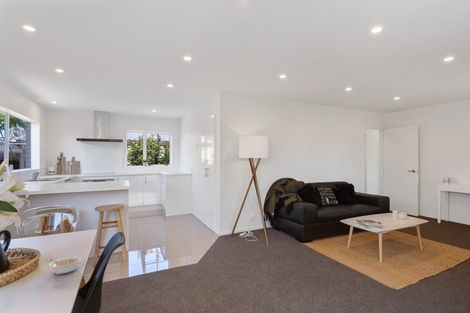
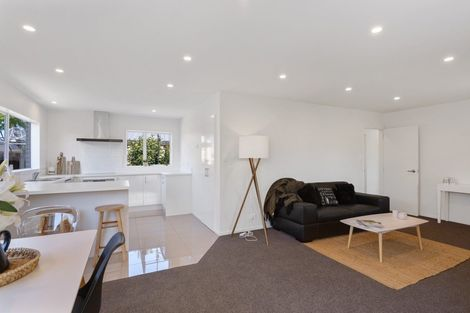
- legume (64, 265)
